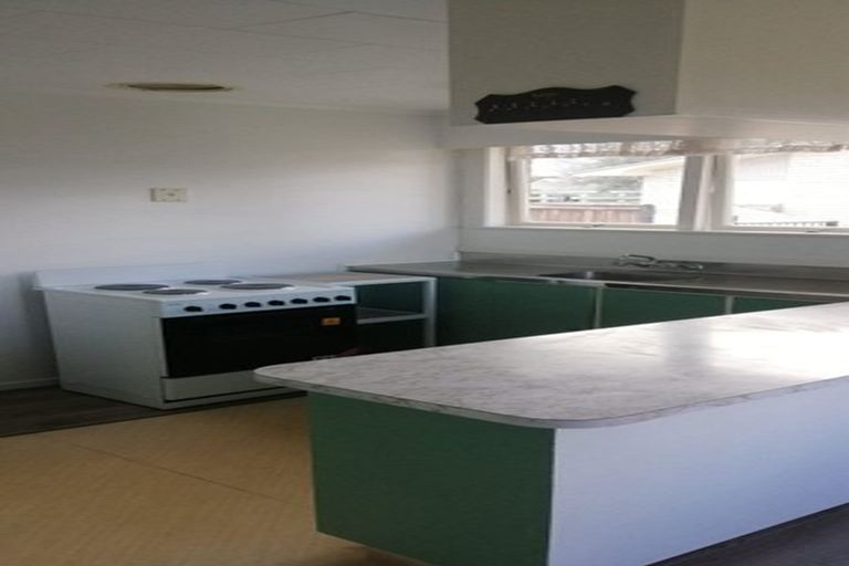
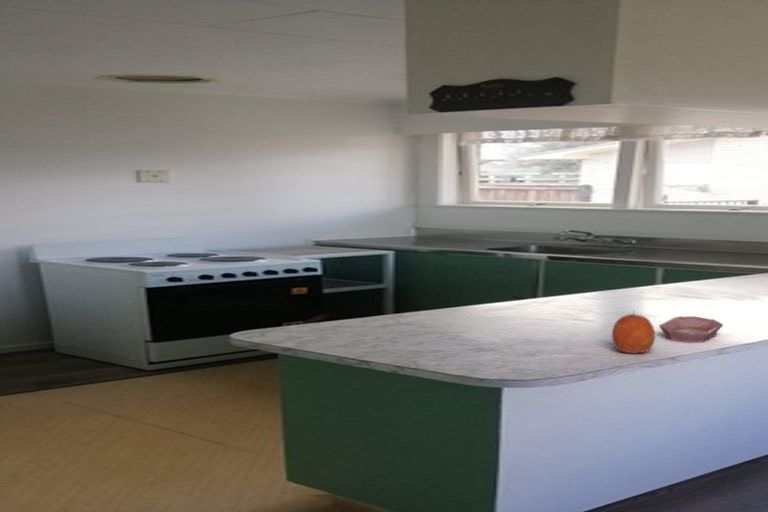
+ apple (633, 330)
+ bowl (690, 330)
